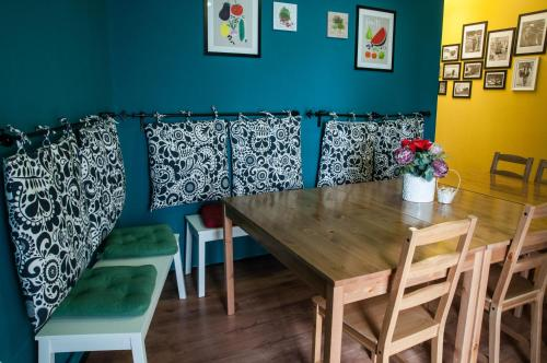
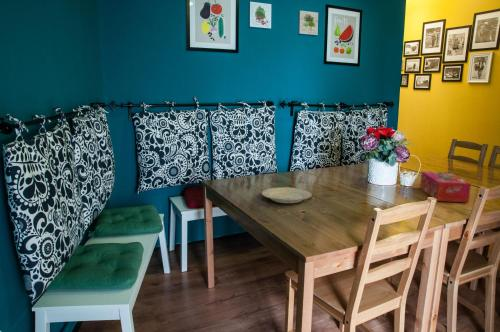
+ plate (286, 195)
+ tissue box (443, 185)
